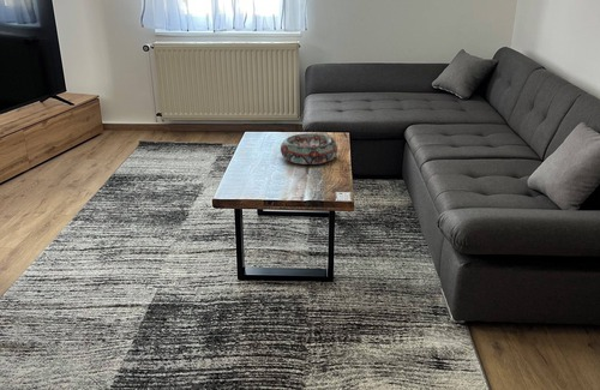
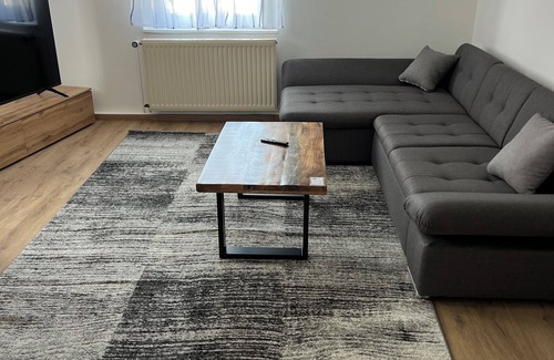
- decorative bowl (308, 149)
